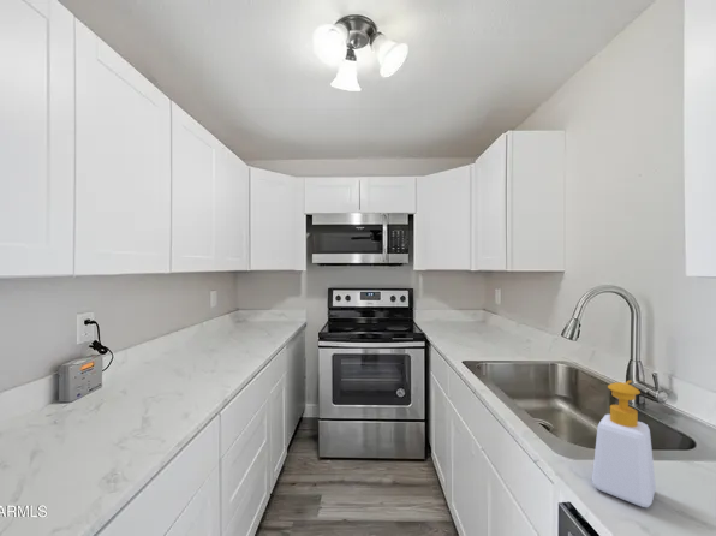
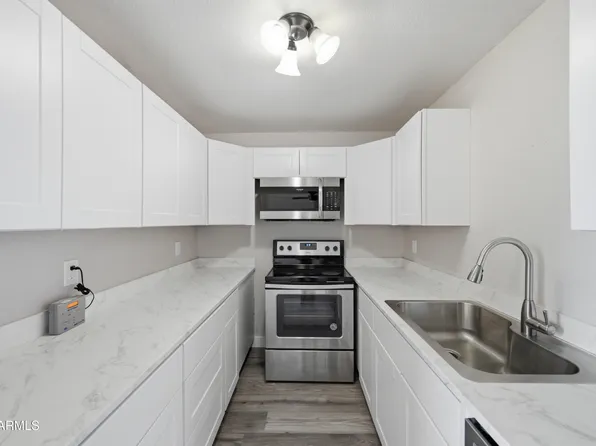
- soap bottle (625, 433)
